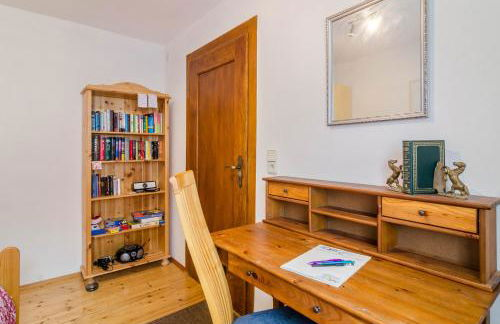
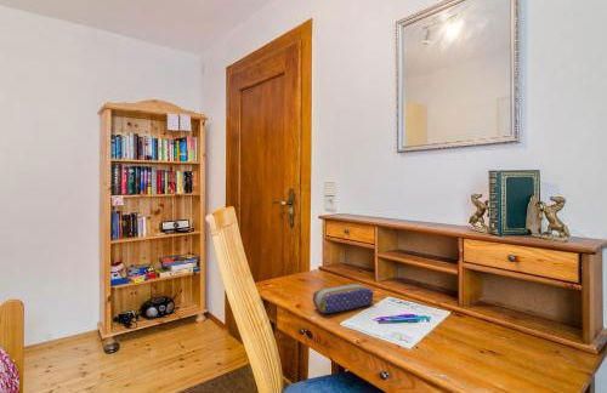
+ pencil case (342, 297)
